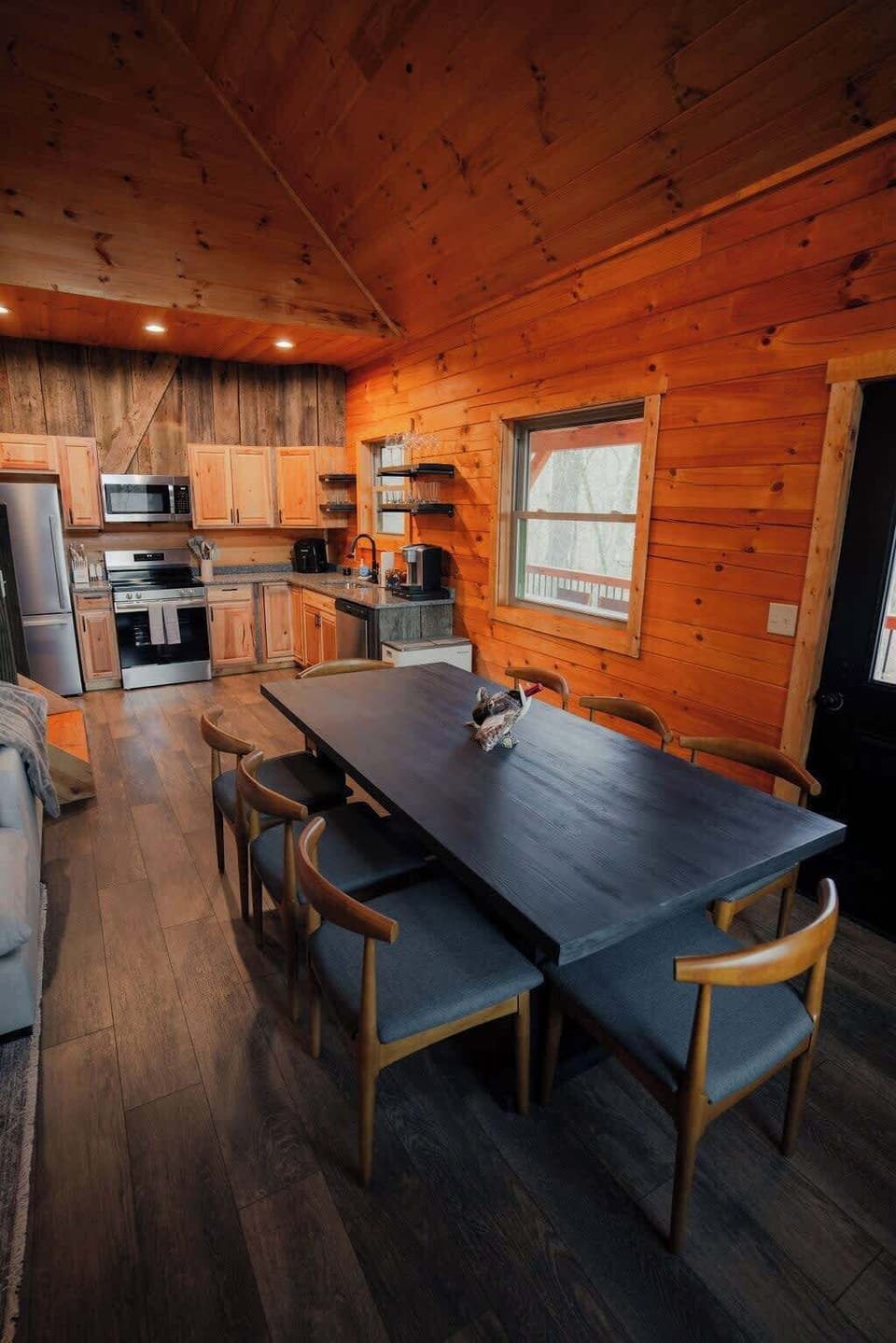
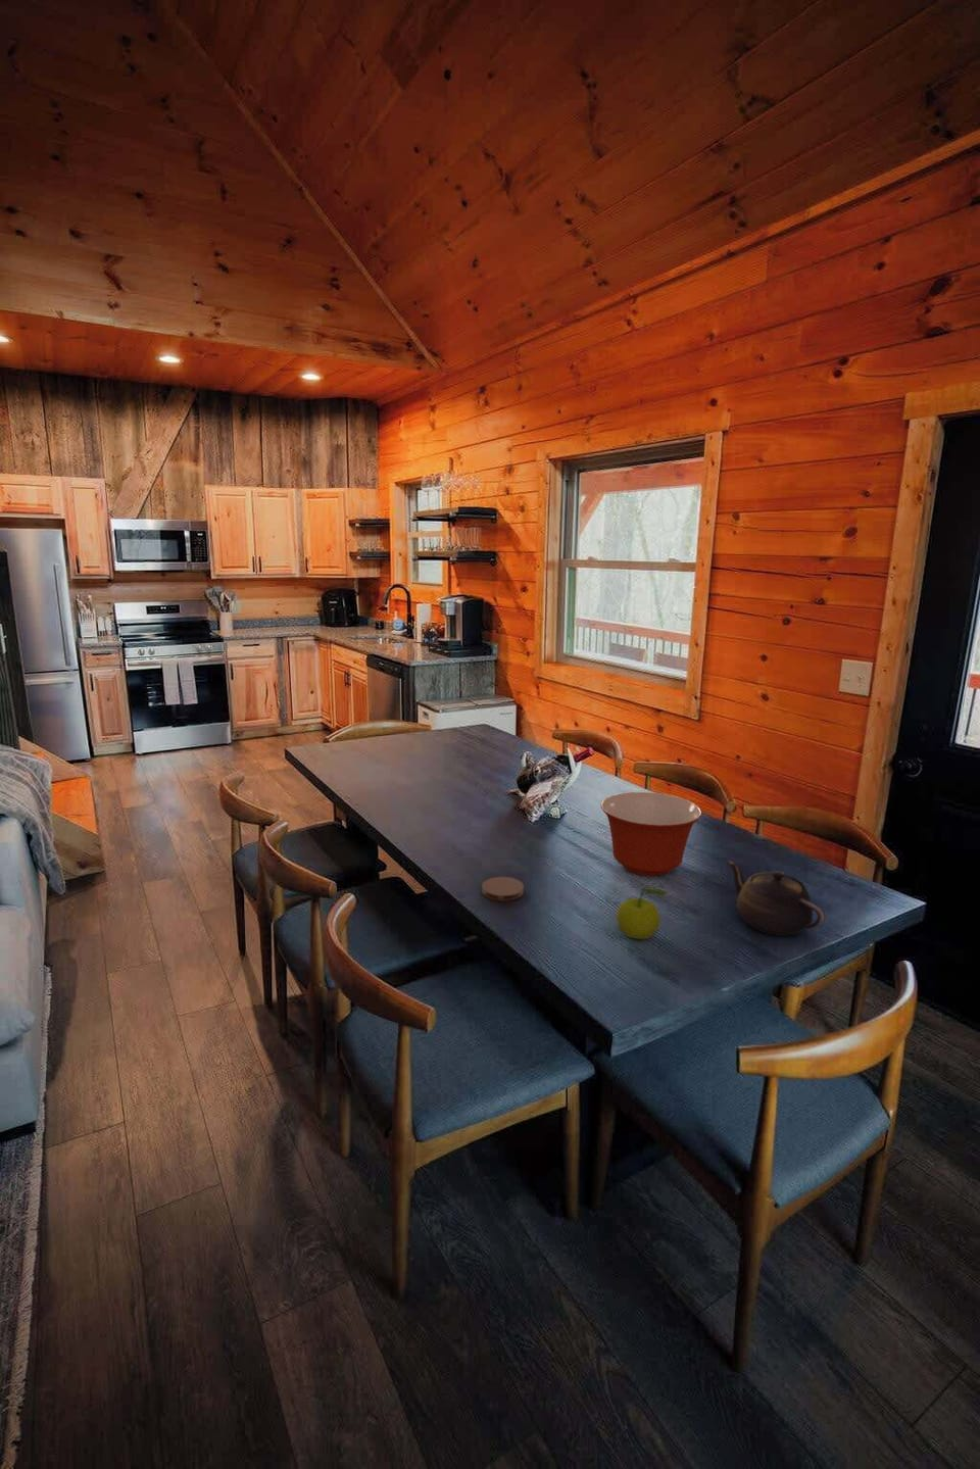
+ coaster (502, 888)
+ fruit (645, 911)
+ teapot (772, 896)
+ mixing bowl (649, 836)
